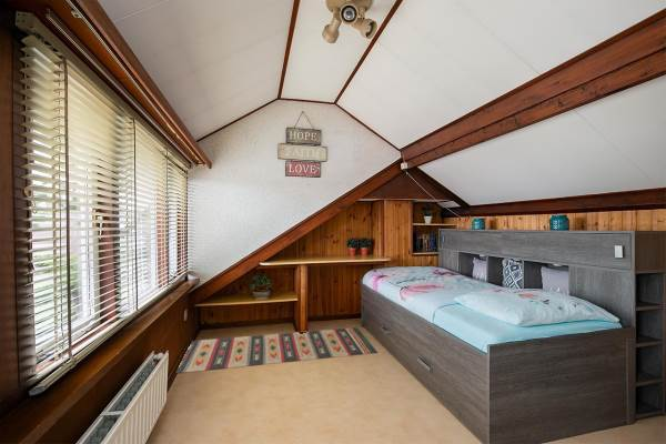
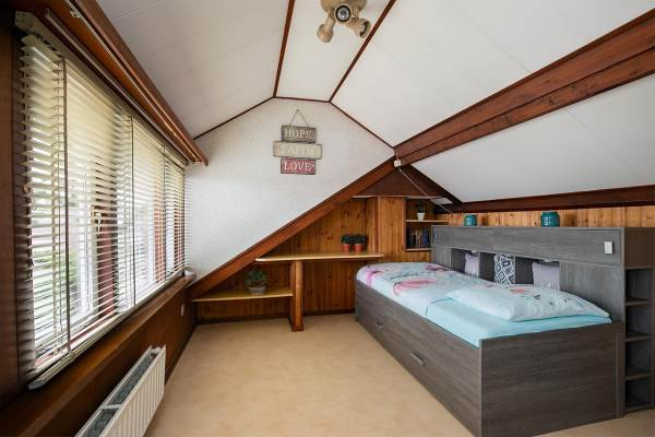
- rug (253, 349)
